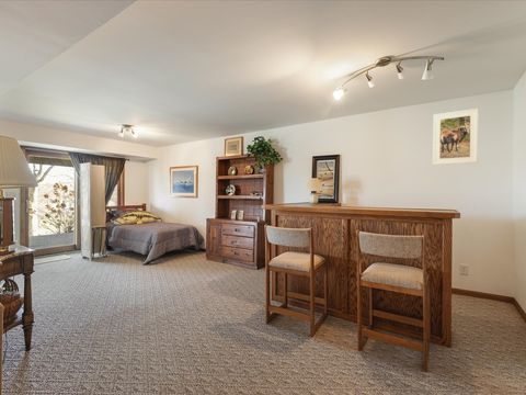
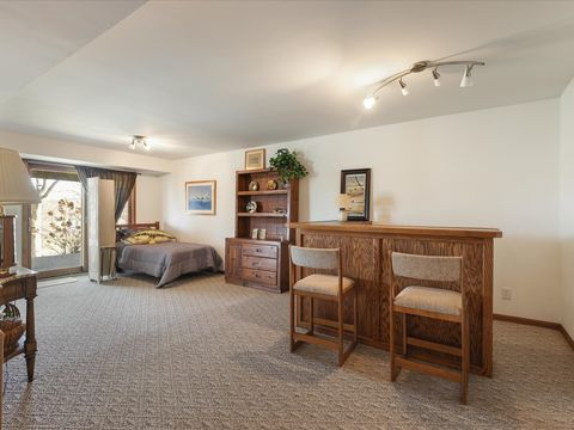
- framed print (454, 137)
